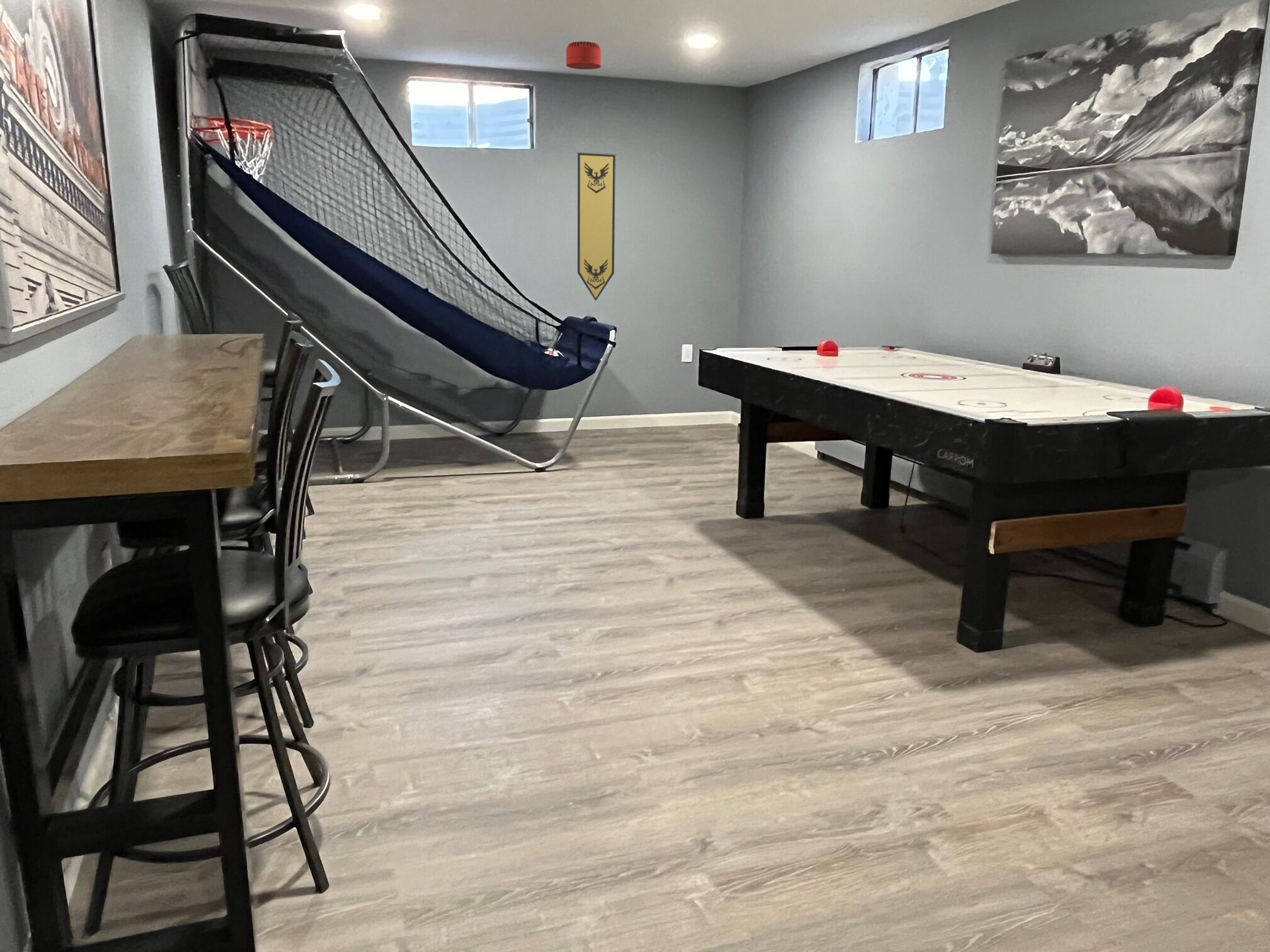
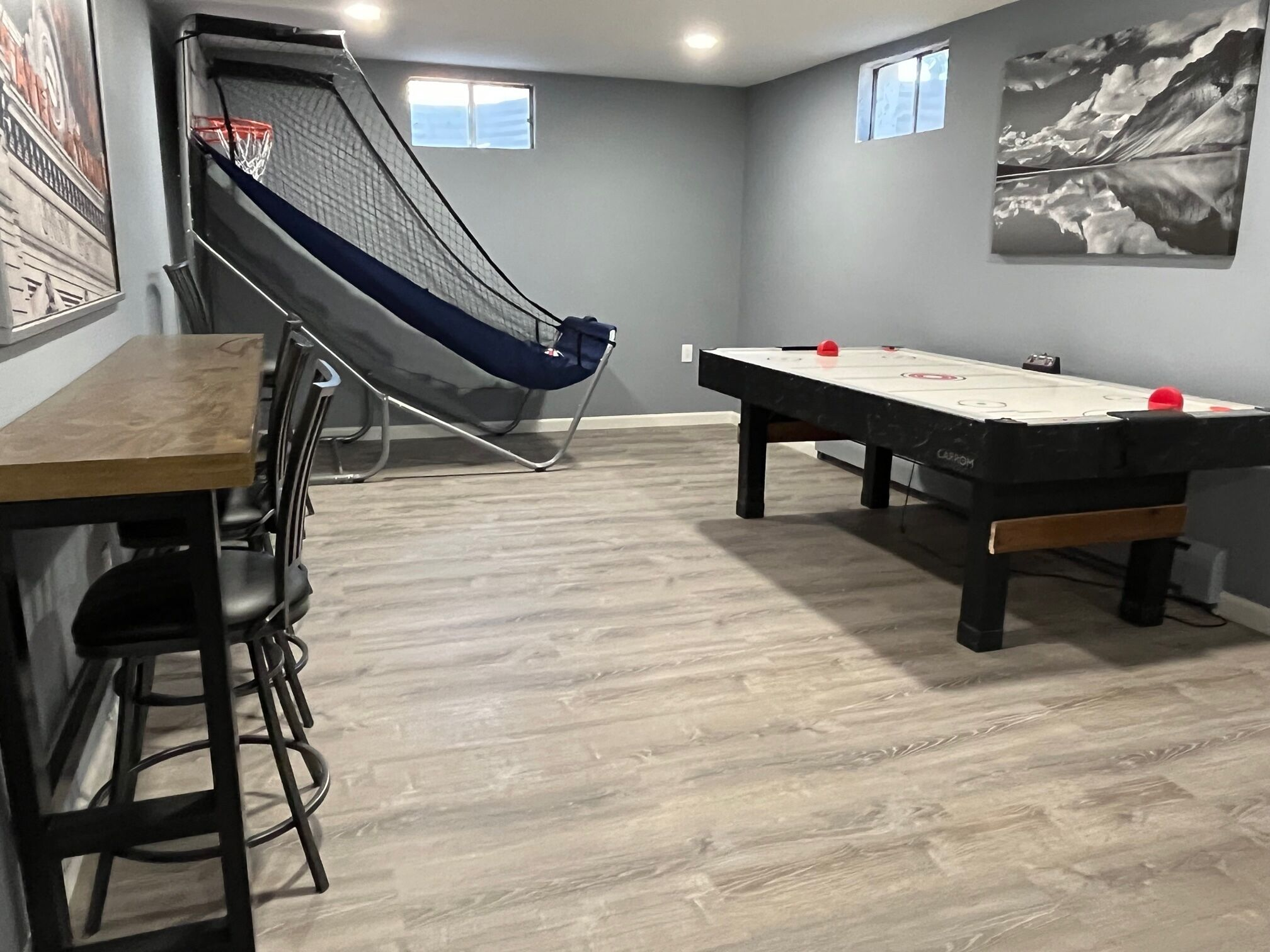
- pennant (595, 228)
- smoke detector (583, 55)
